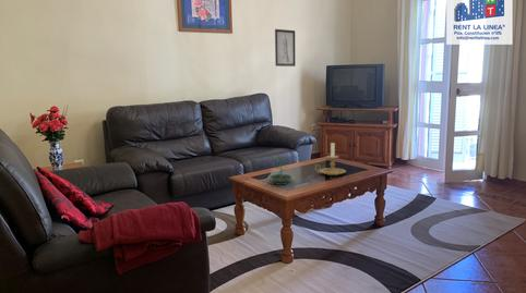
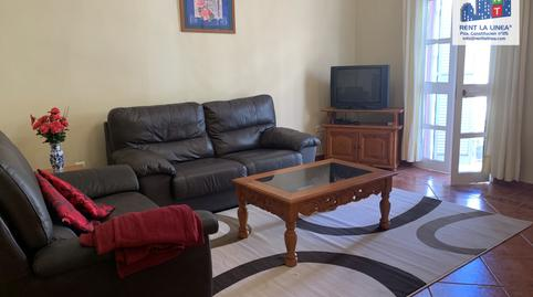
- terrarium (280, 162)
- candle holder (332, 158)
- wall art (285, 48)
